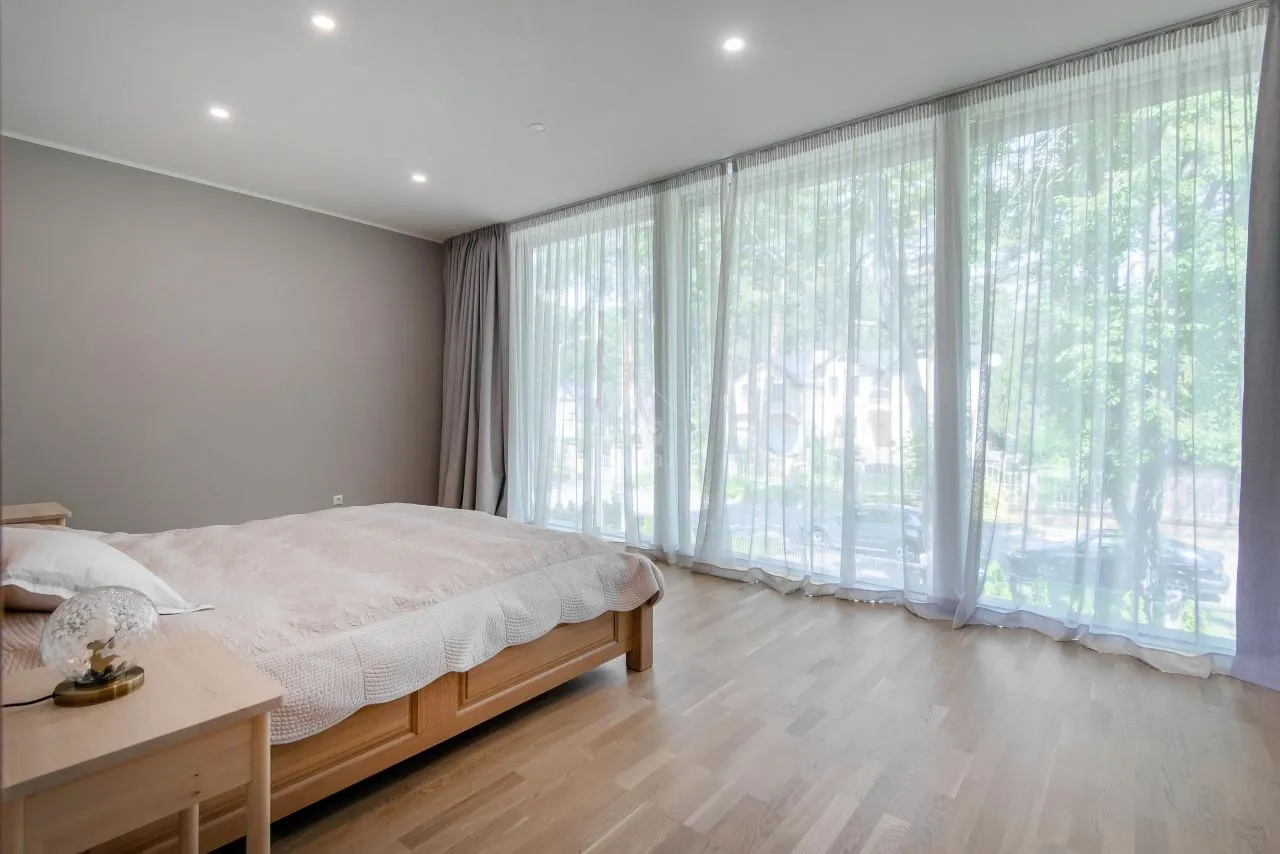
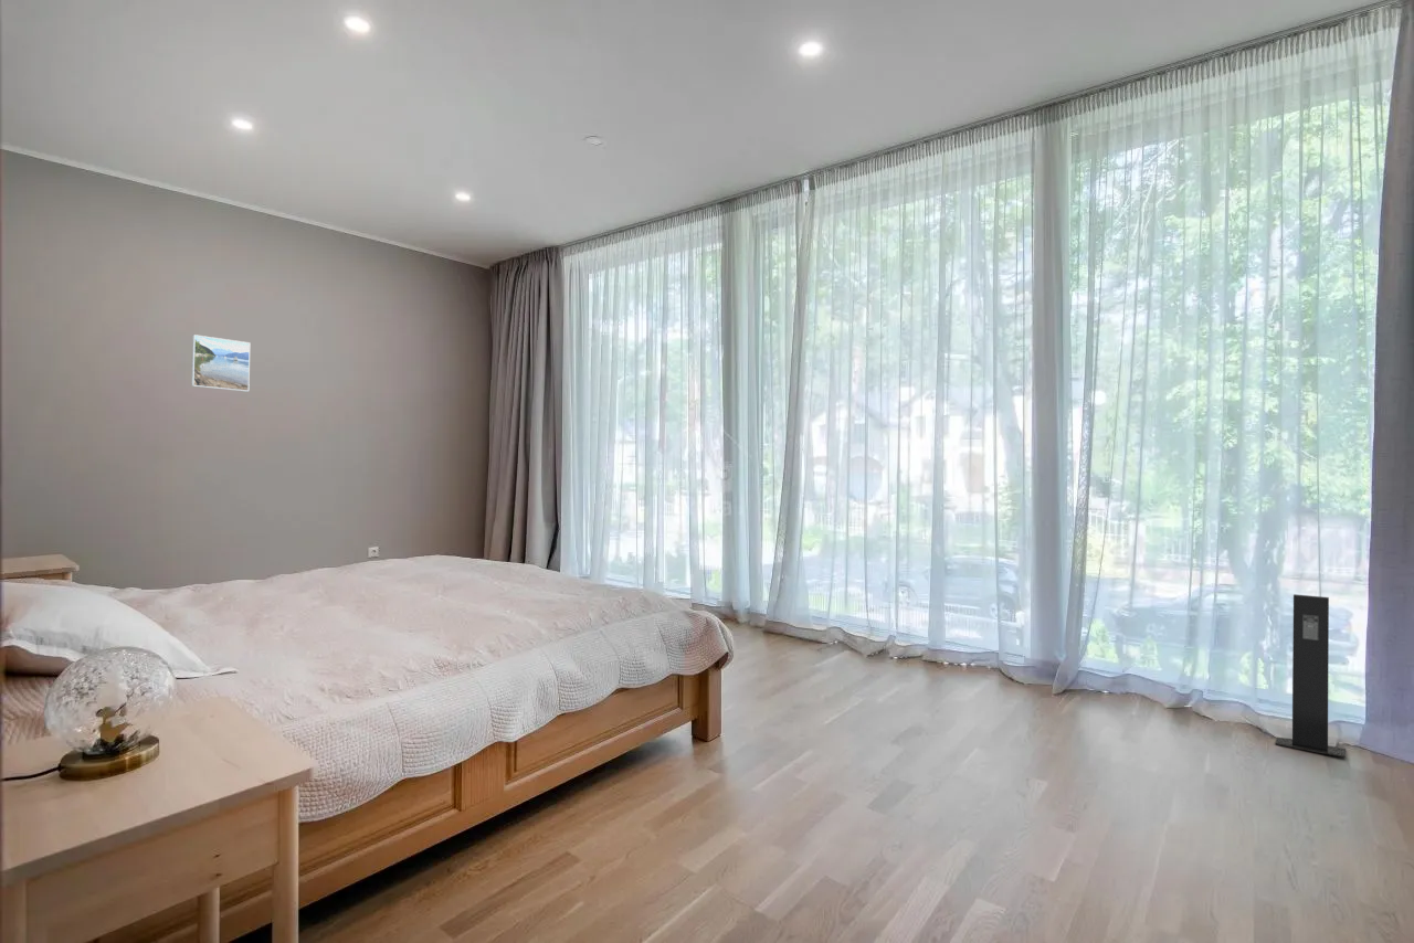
+ speaker (1310, 671)
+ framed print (221, 363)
